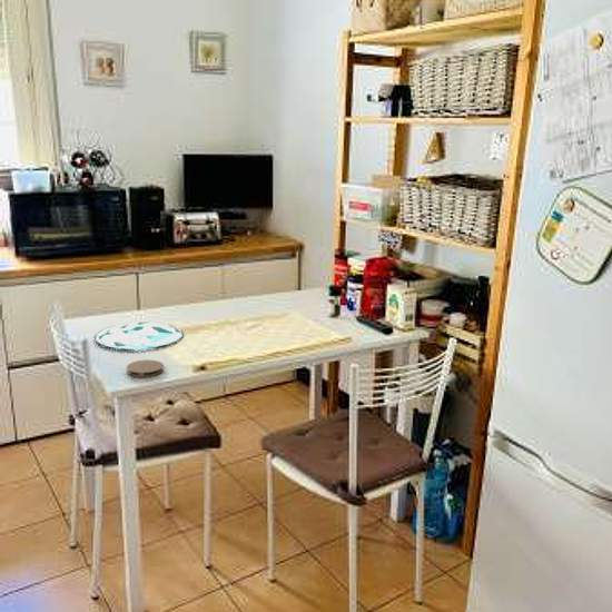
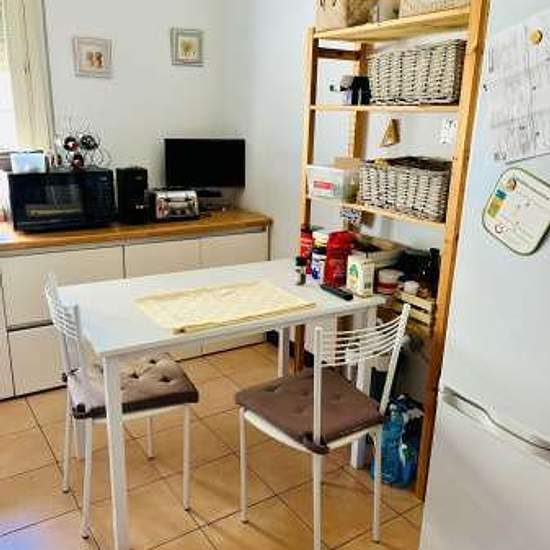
- coaster (145, 368)
- plate (139, 330)
